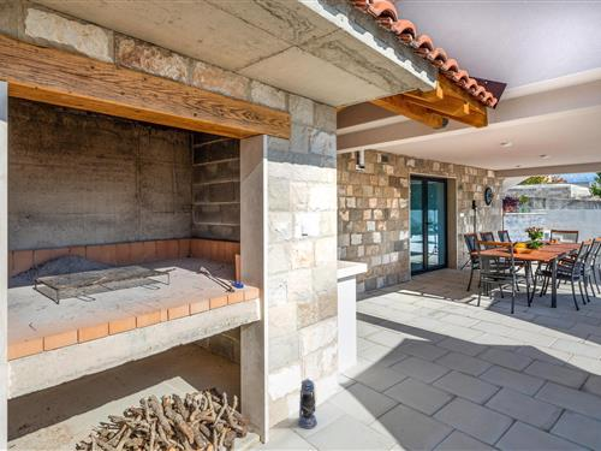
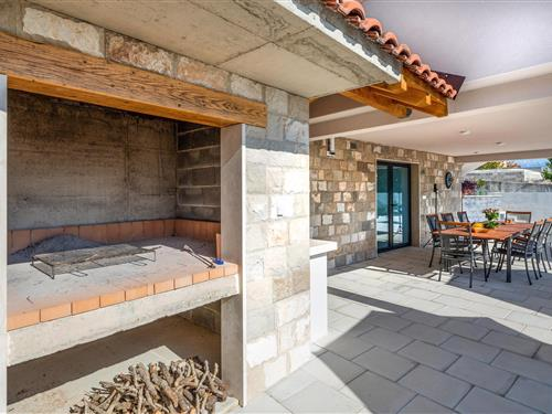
- lantern (307, 400)
